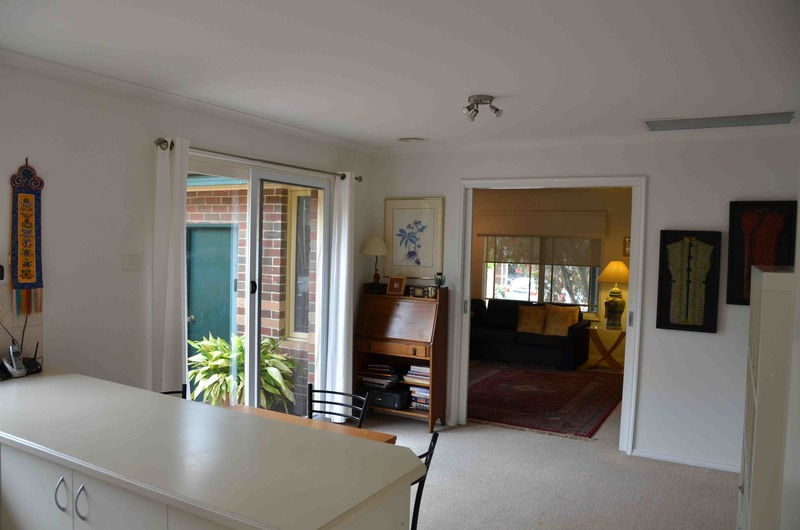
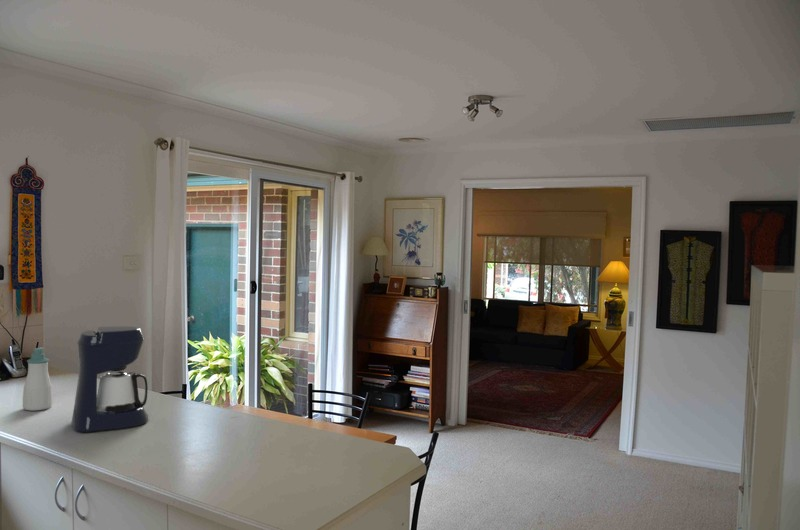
+ coffee maker (109, 375)
+ soap bottle (37, 378)
